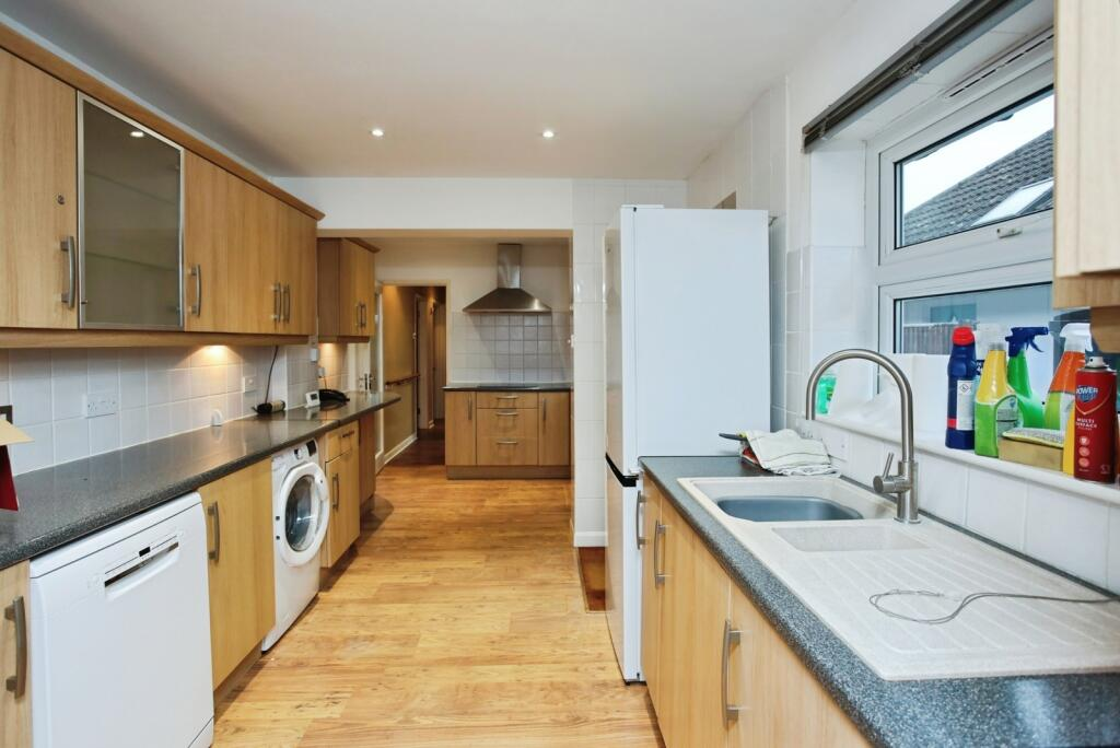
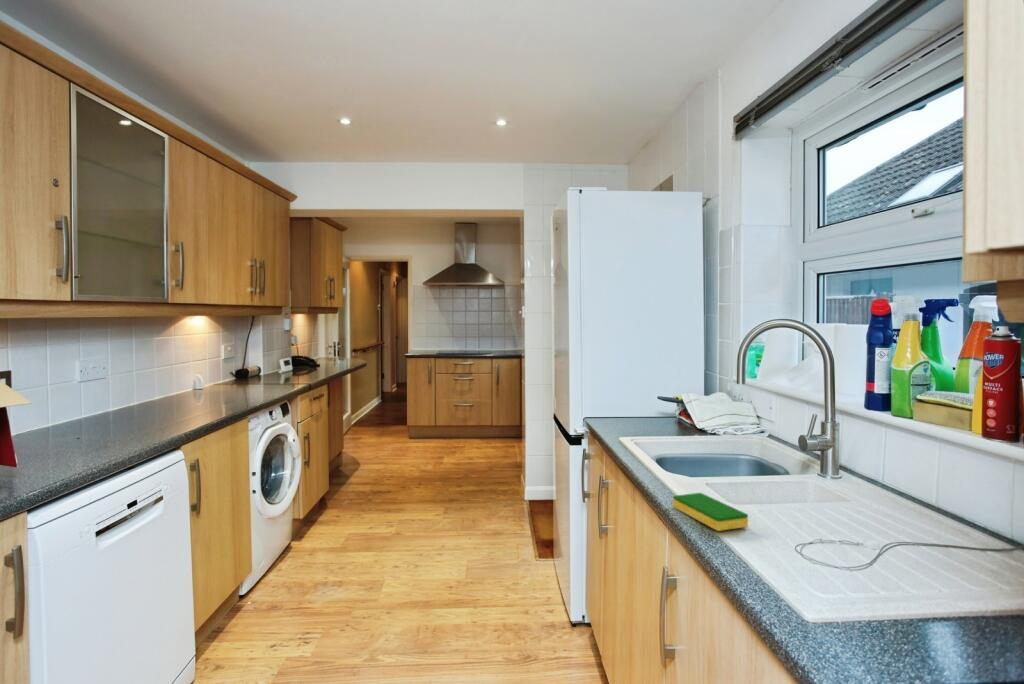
+ dish sponge (708, 510)
